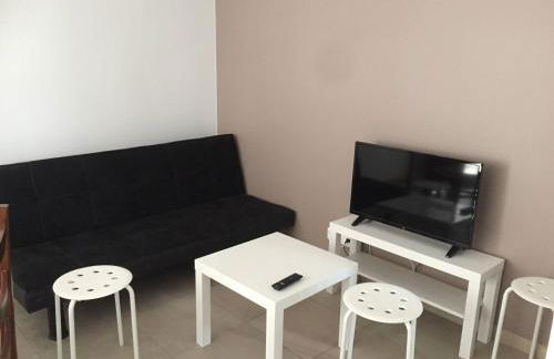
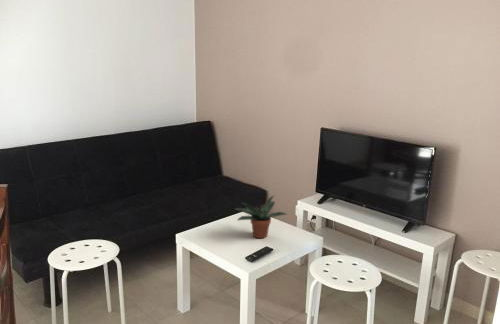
+ potted plant (260, 215)
